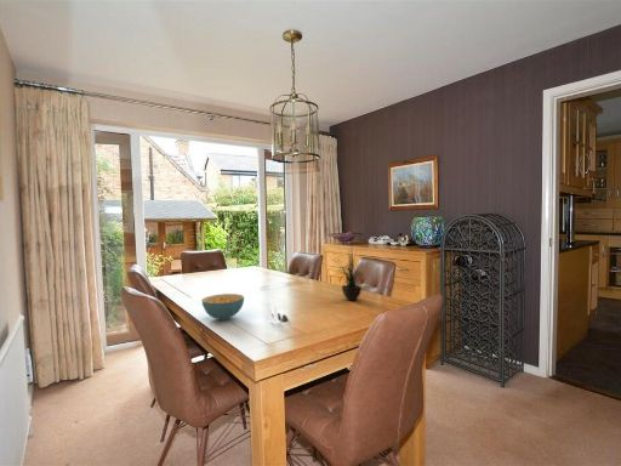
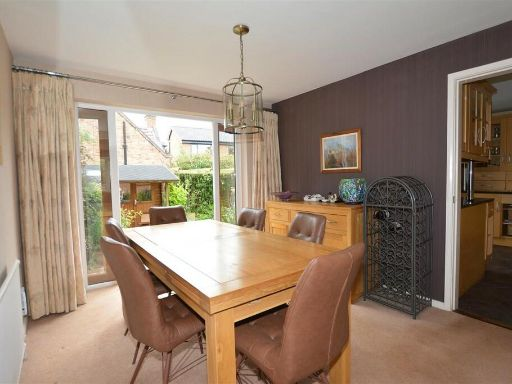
- cereal bowl (223, 308)
- salt and pepper shaker set (274, 311)
- potted plant (349, 268)
